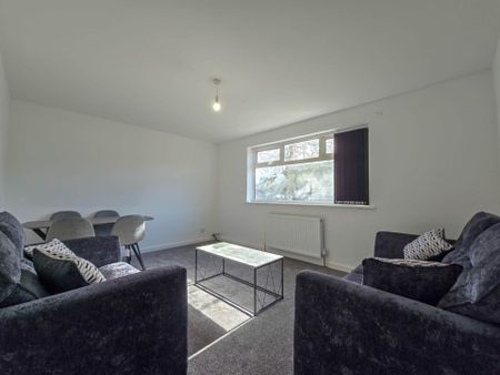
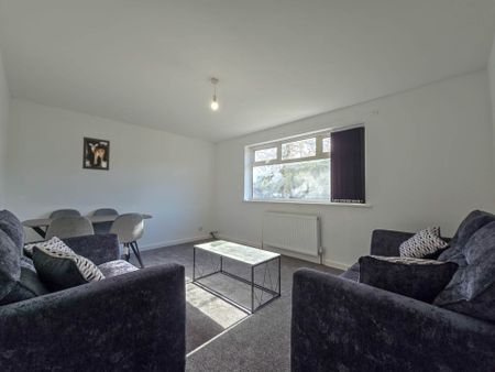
+ wall art (96, 154)
